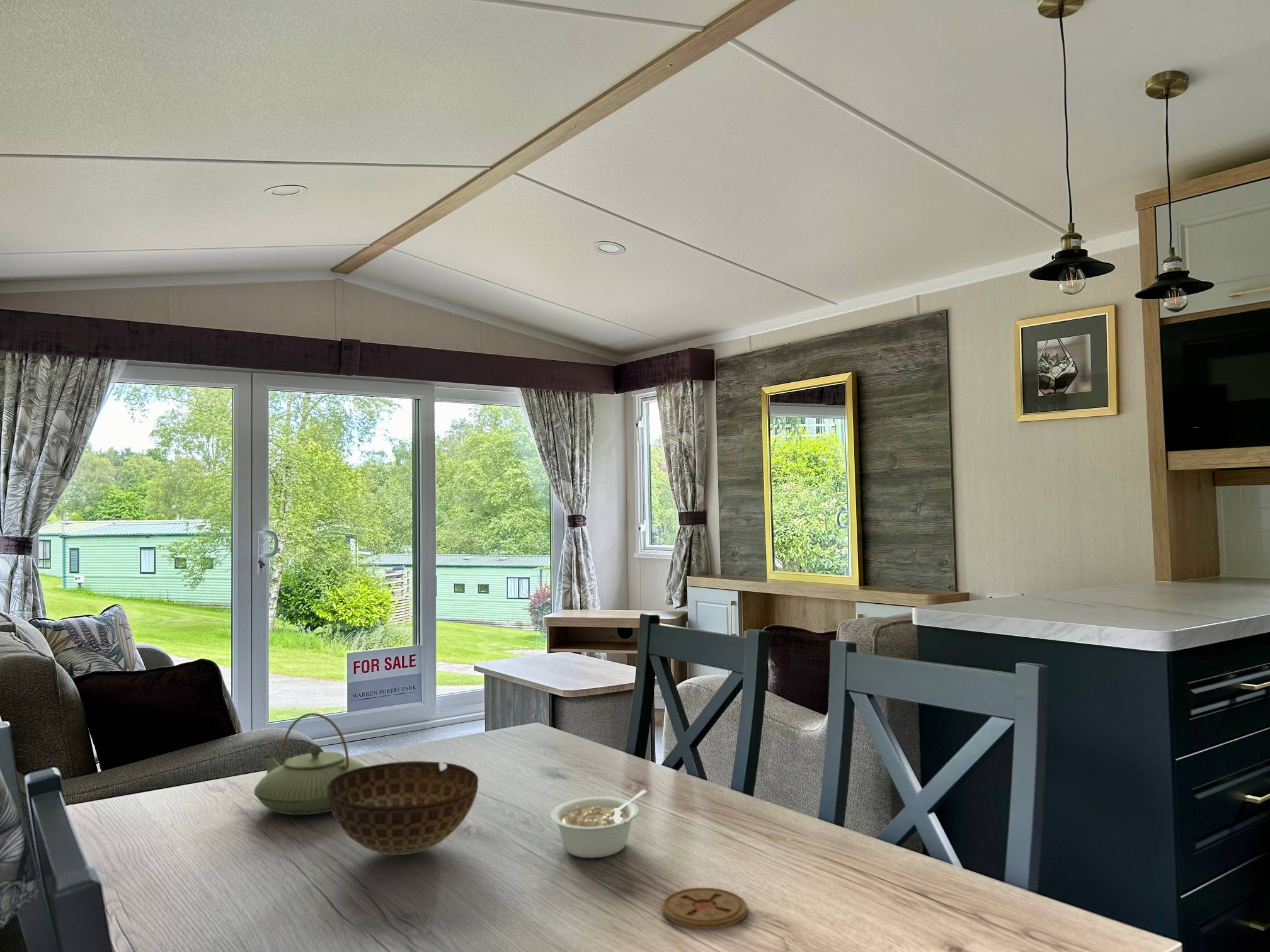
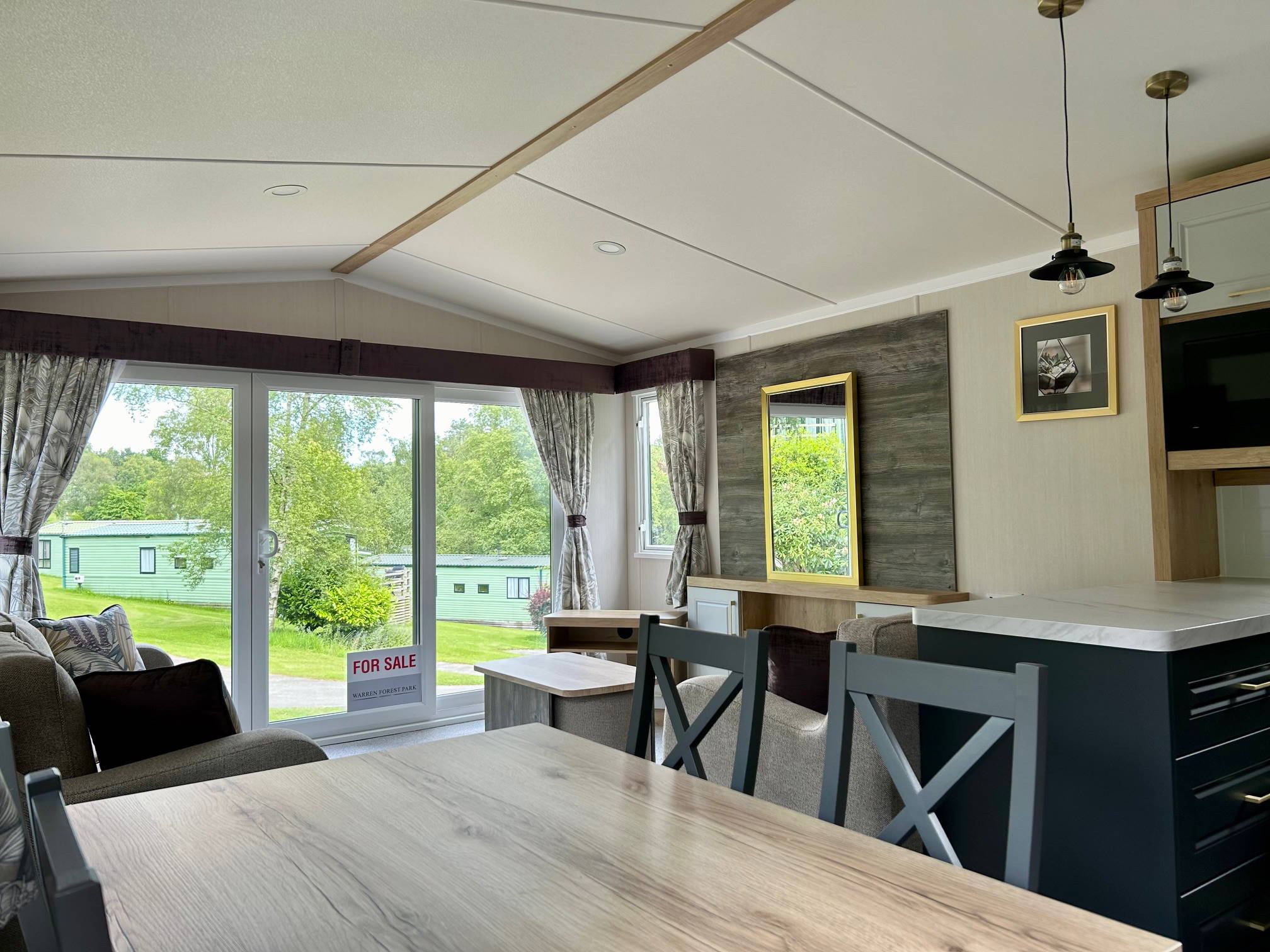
- bowl (405, 814)
- teapot (309, 757)
- legume (596, 824)
- coaster (704, 907)
